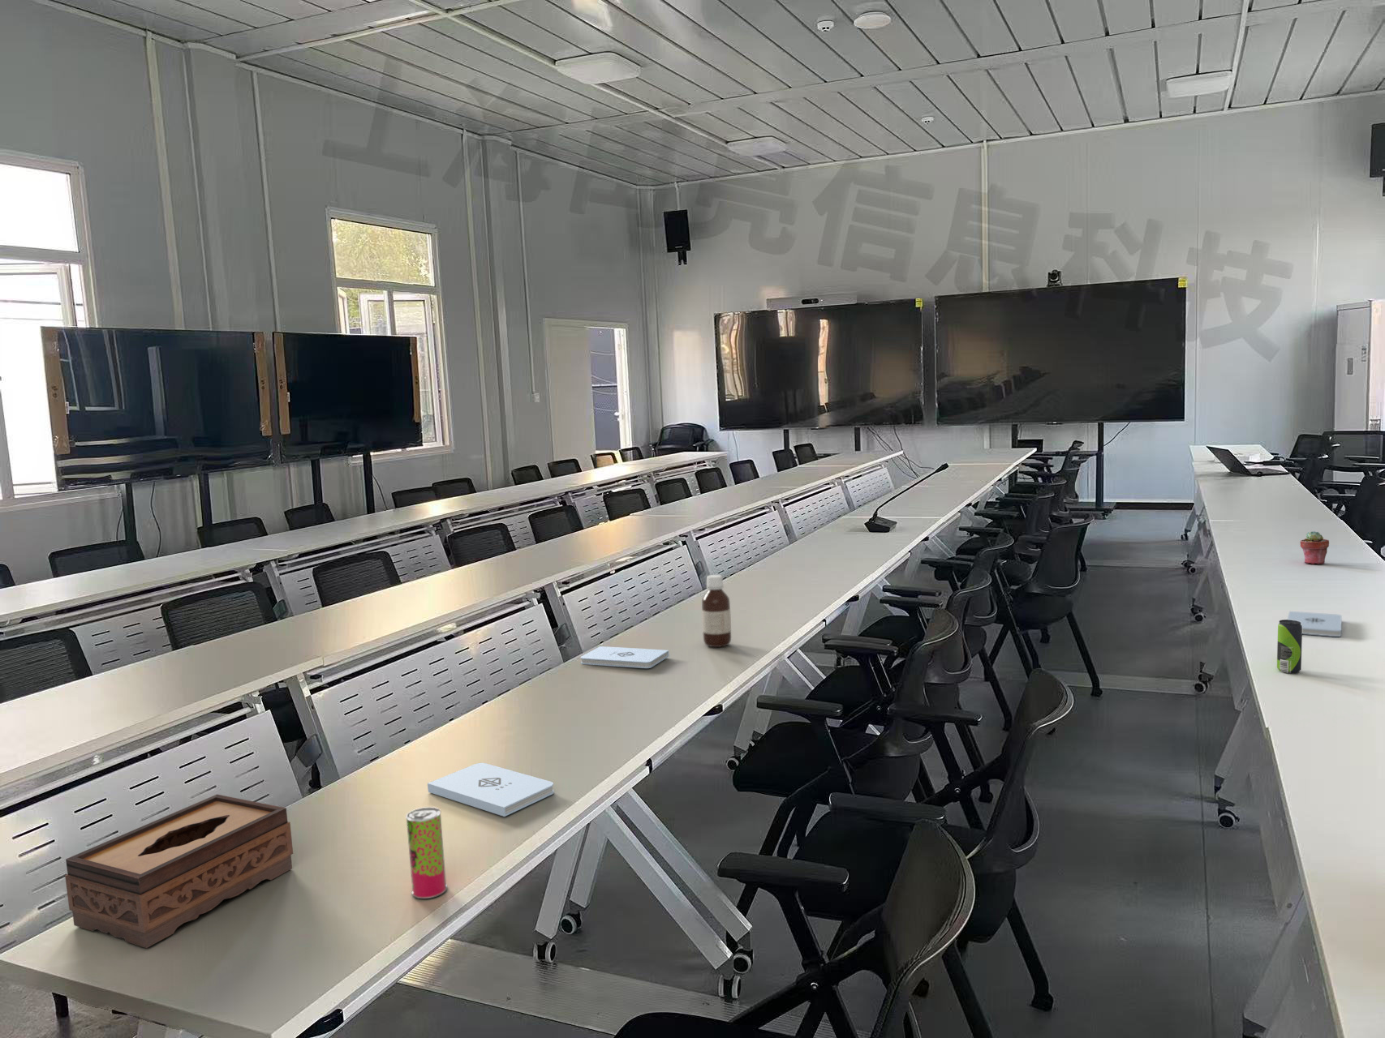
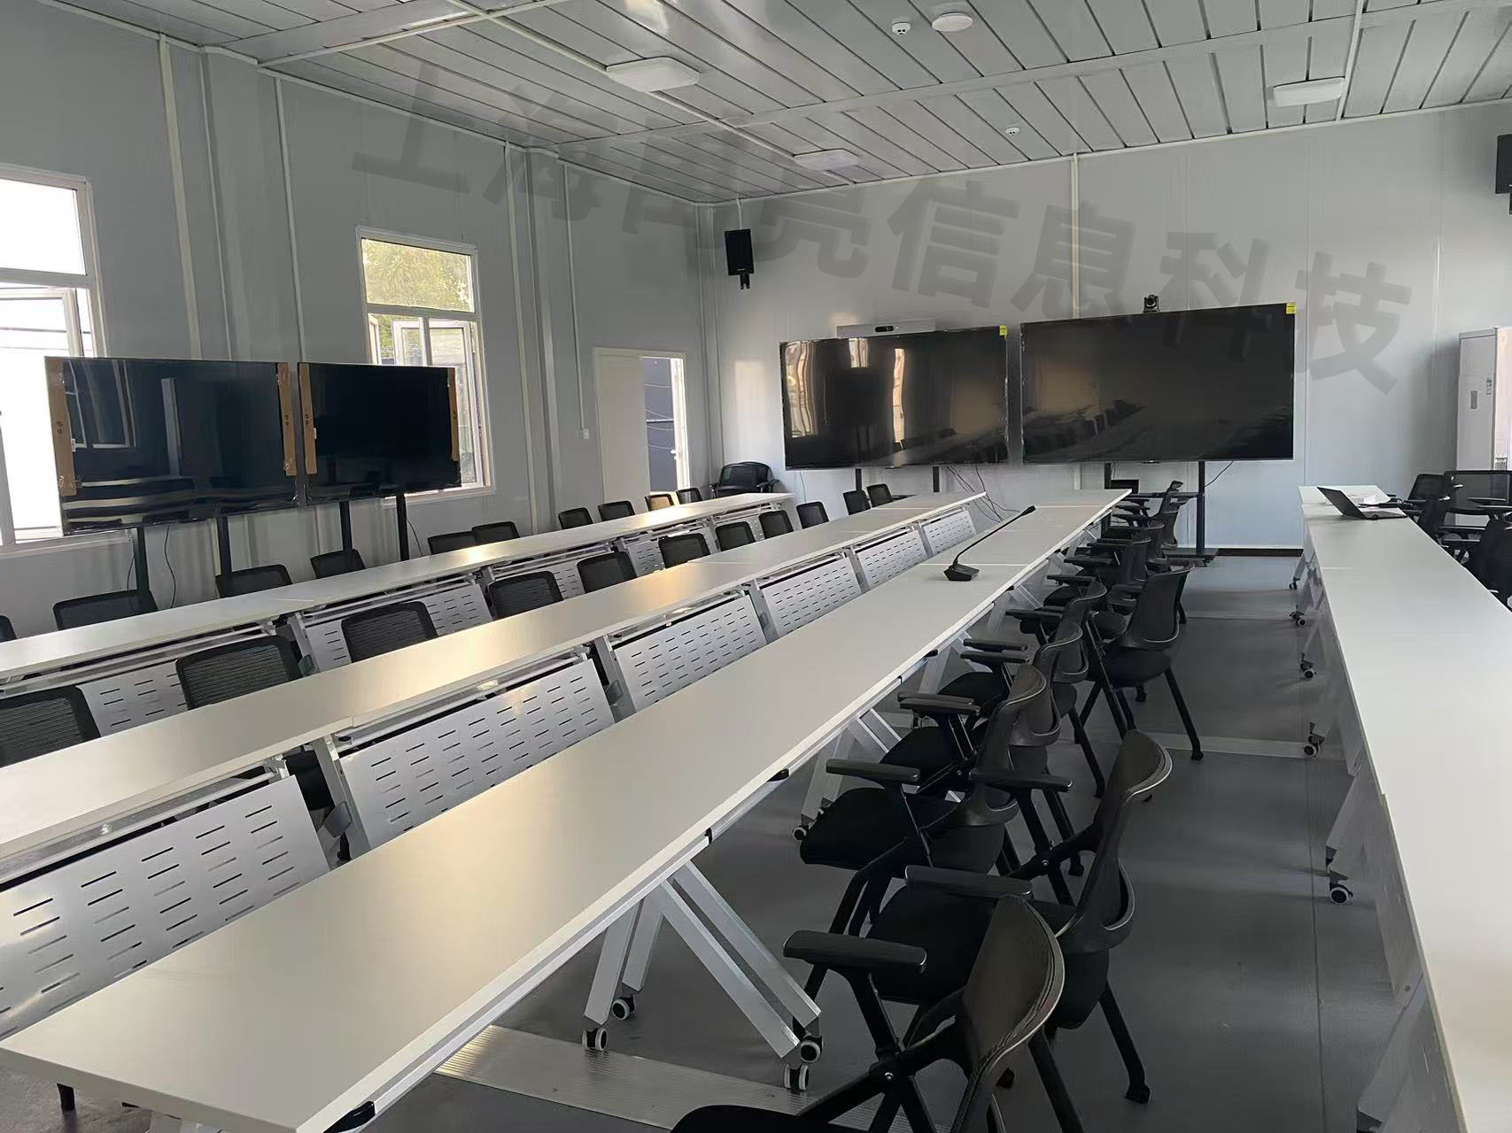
- notepad (492, 787)
- beverage can (426, 852)
- beverage can (1289, 647)
- notepad (1314, 623)
- bottle (715, 609)
- tissue box (185, 864)
- notepad (624, 656)
- potted succulent (1314, 546)
